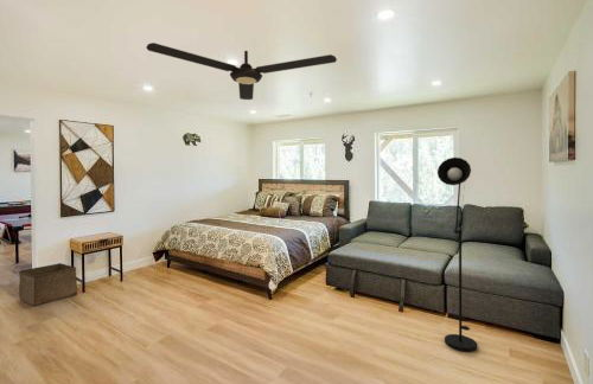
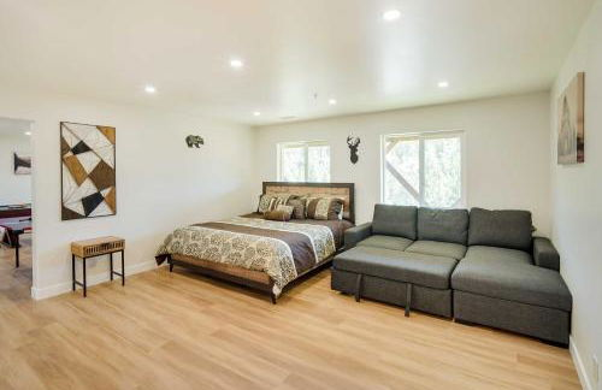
- floor lamp (459, 248)
- storage bin (47, 282)
- ceiling fan (246, 73)
